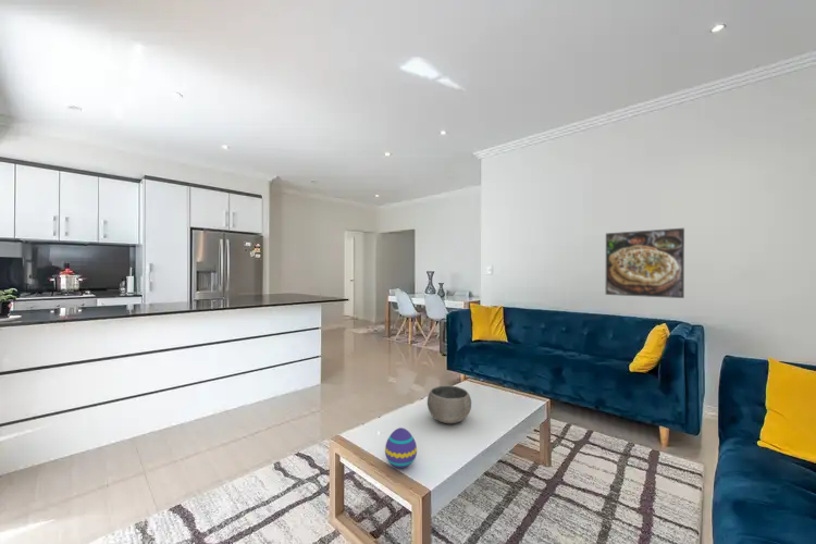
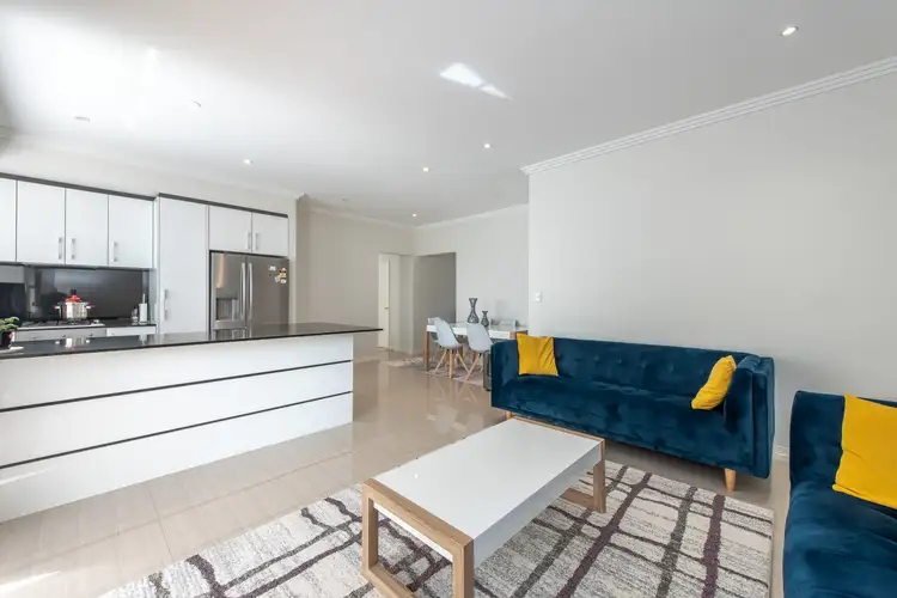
- bowl (448, 405)
- decorative egg (400, 446)
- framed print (642, 263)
